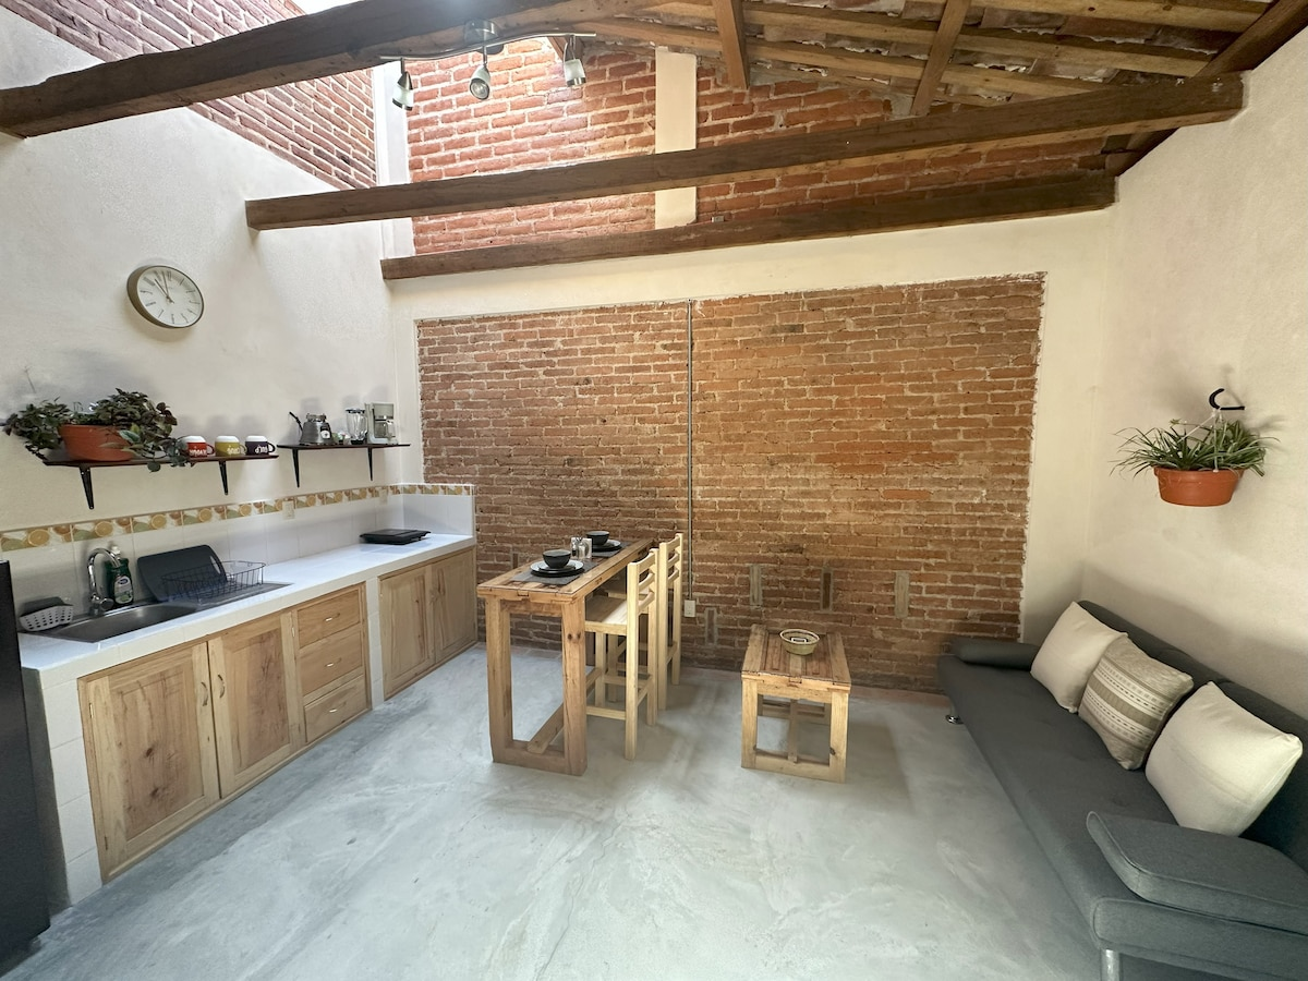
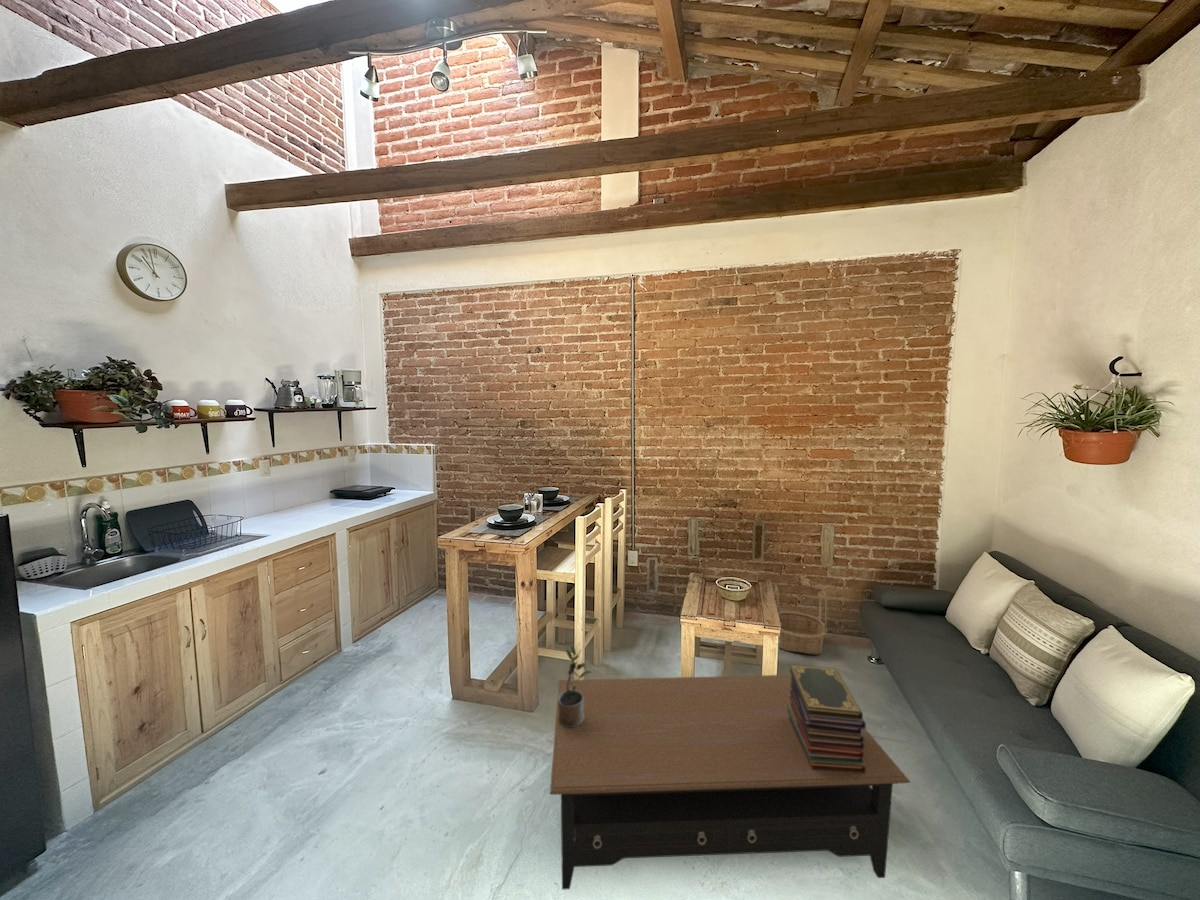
+ potted plant (575, 686)
+ basket (798, 617)
+ book stack (822, 714)
+ coffee table (706, 769)
